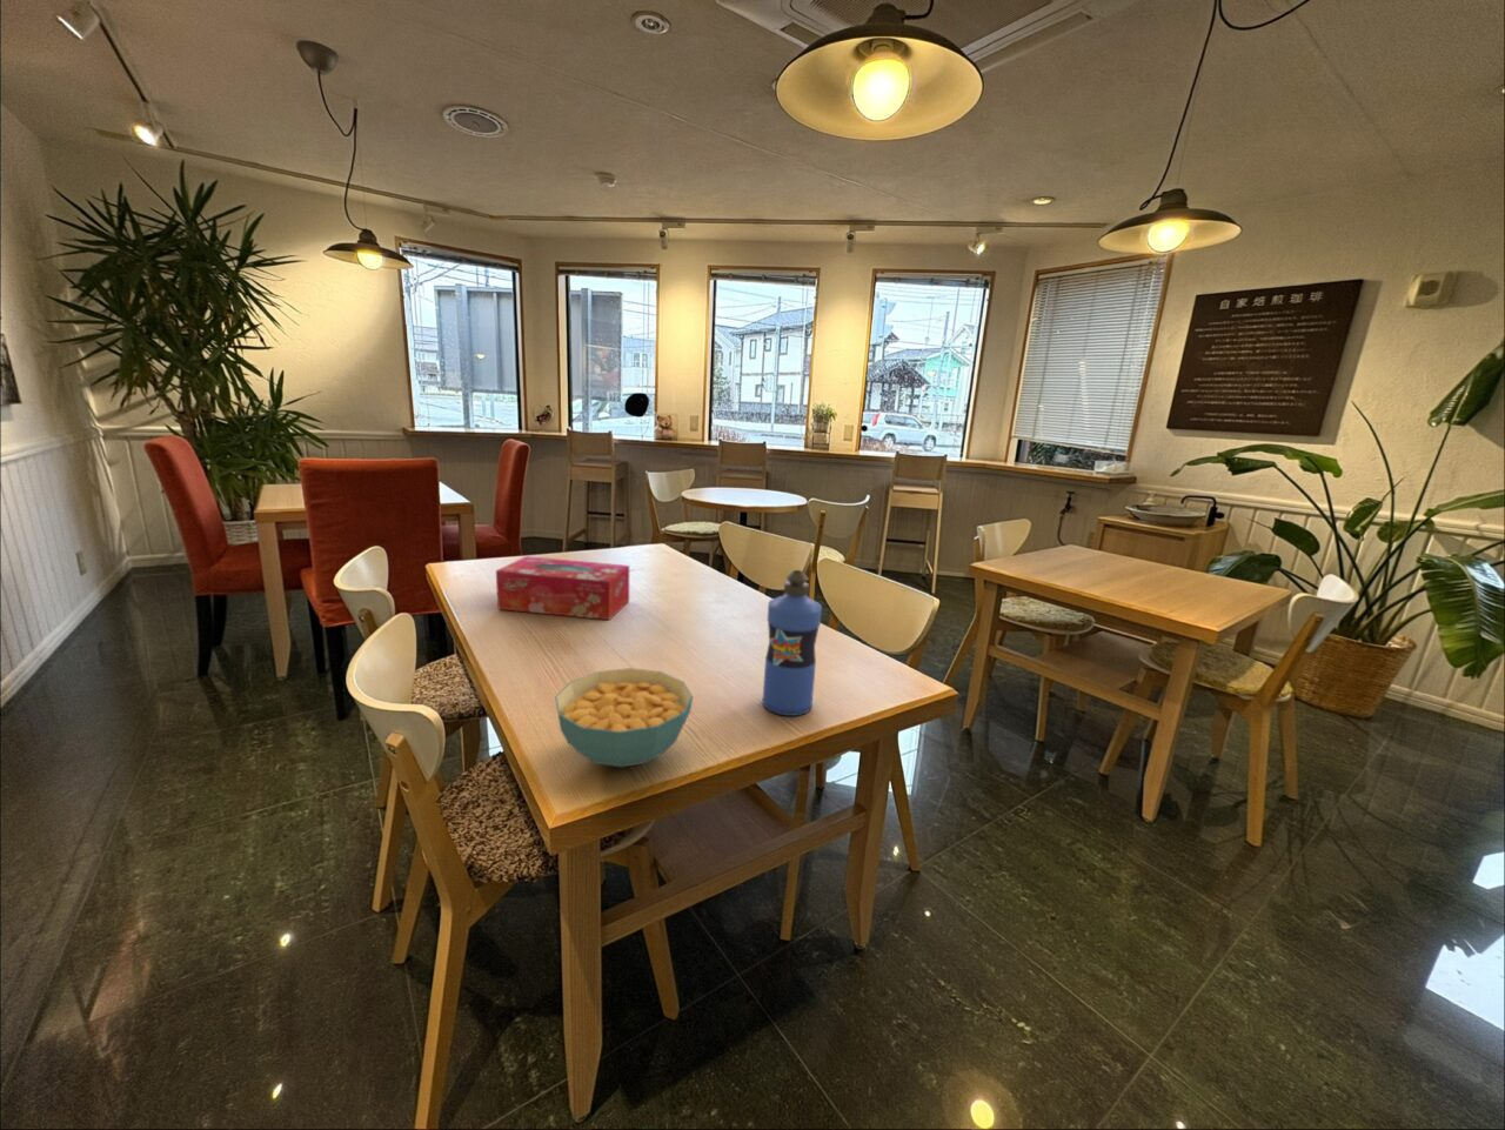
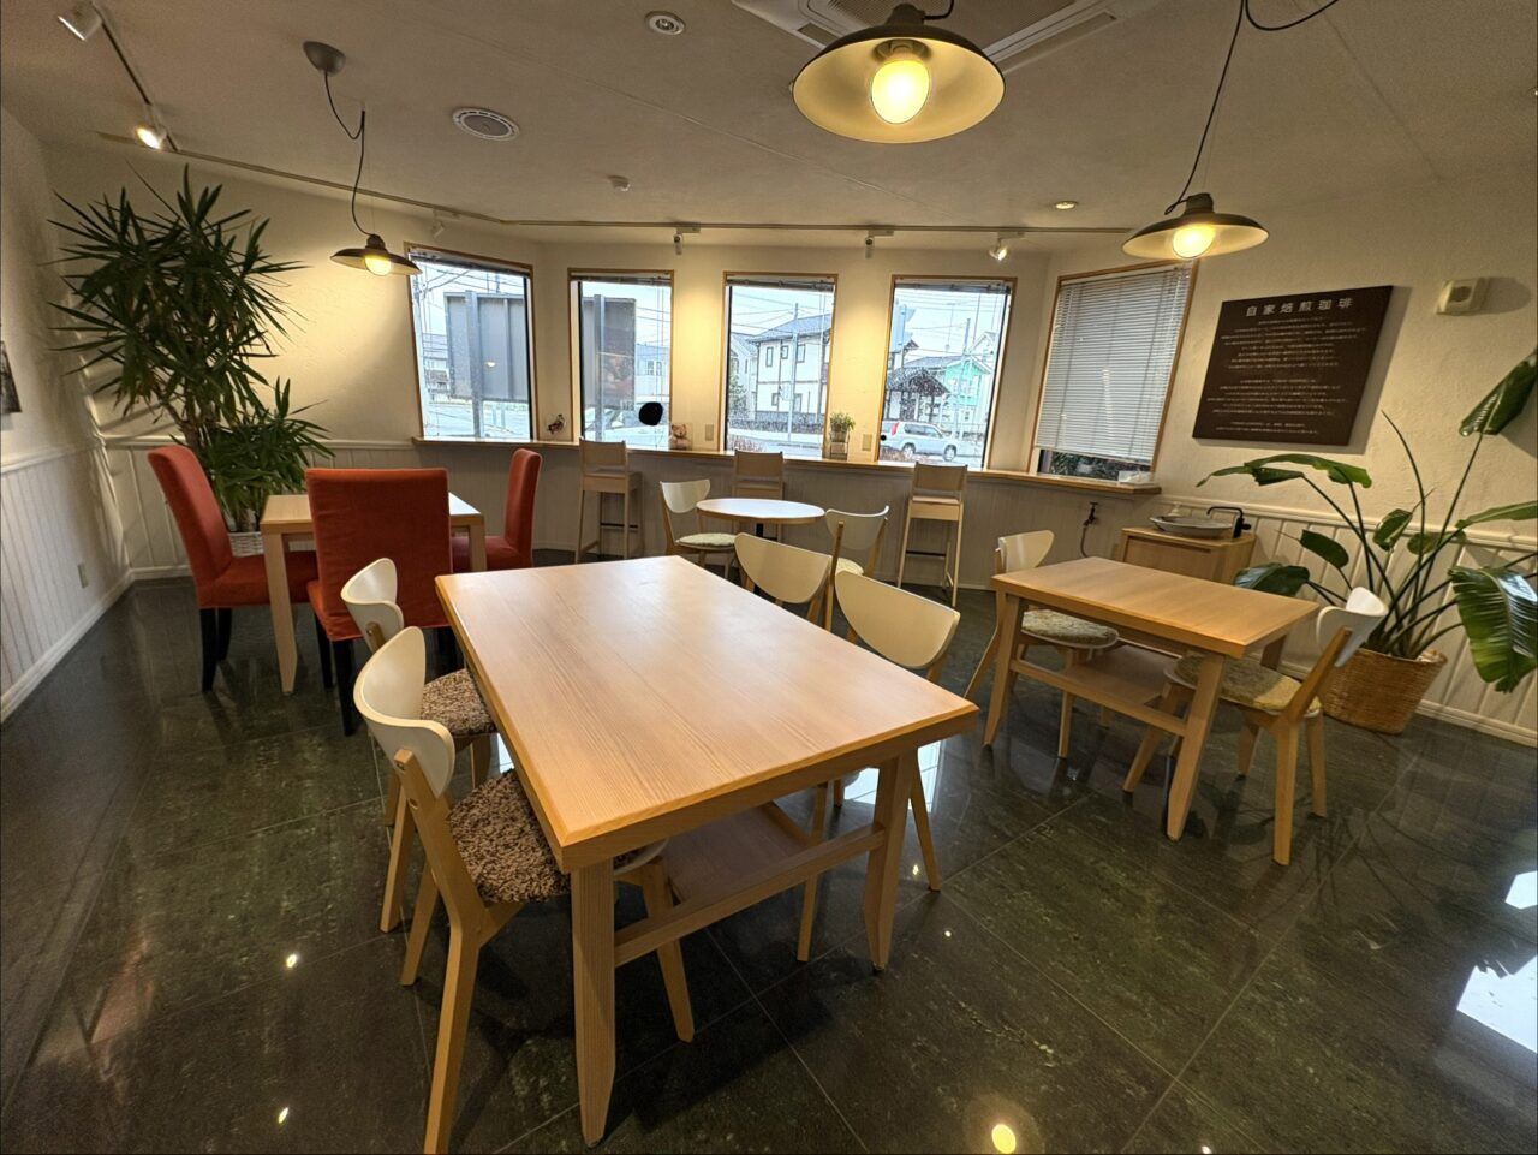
- tissue box (565, 585)
- water bottle (792, 639)
- cereal bowl (624, 725)
